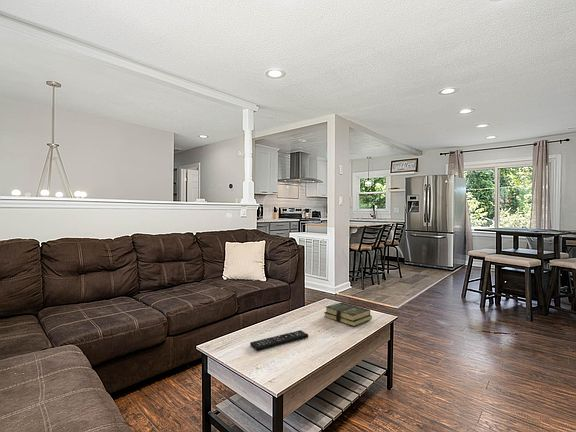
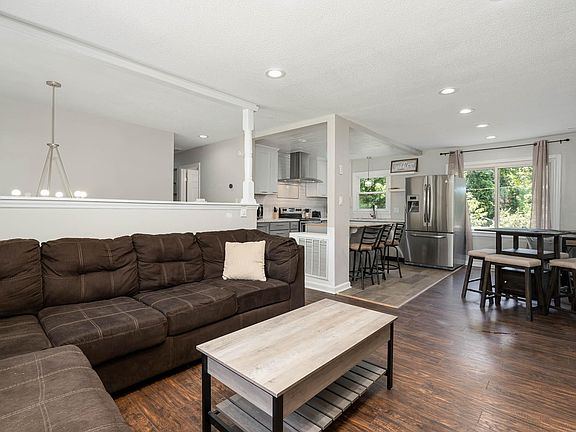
- book (347, 313)
- remote control (280, 339)
